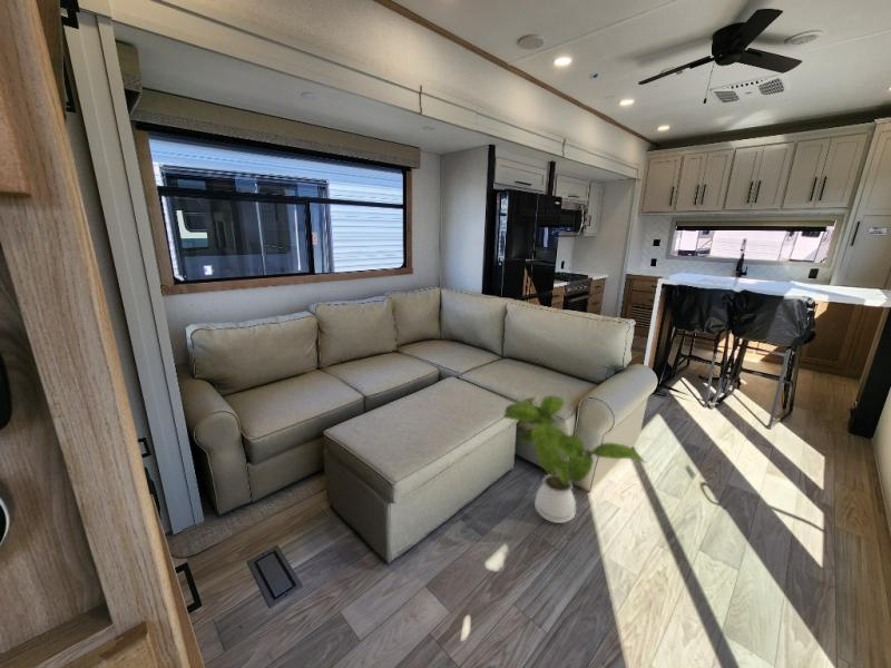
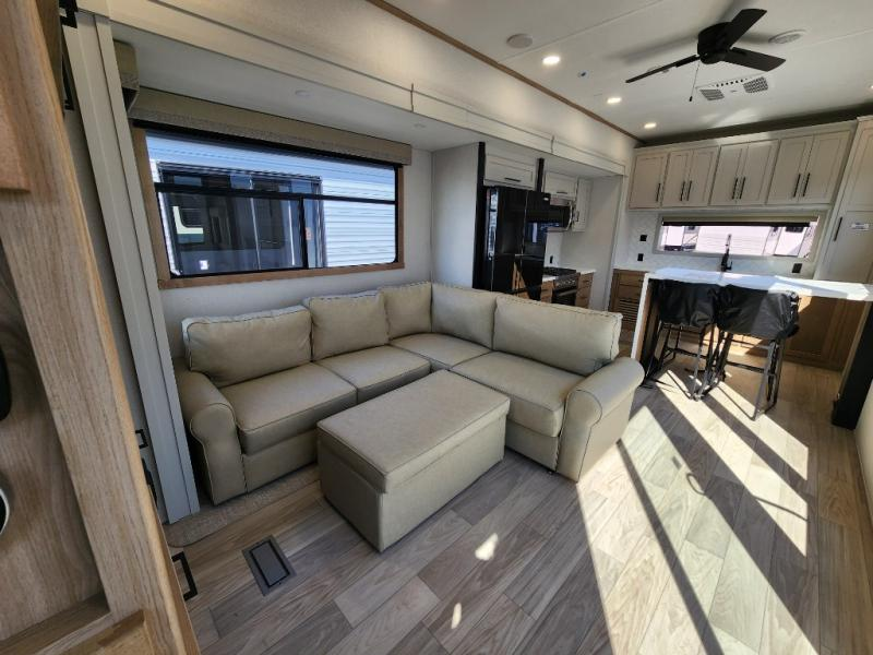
- house plant (556, 464)
